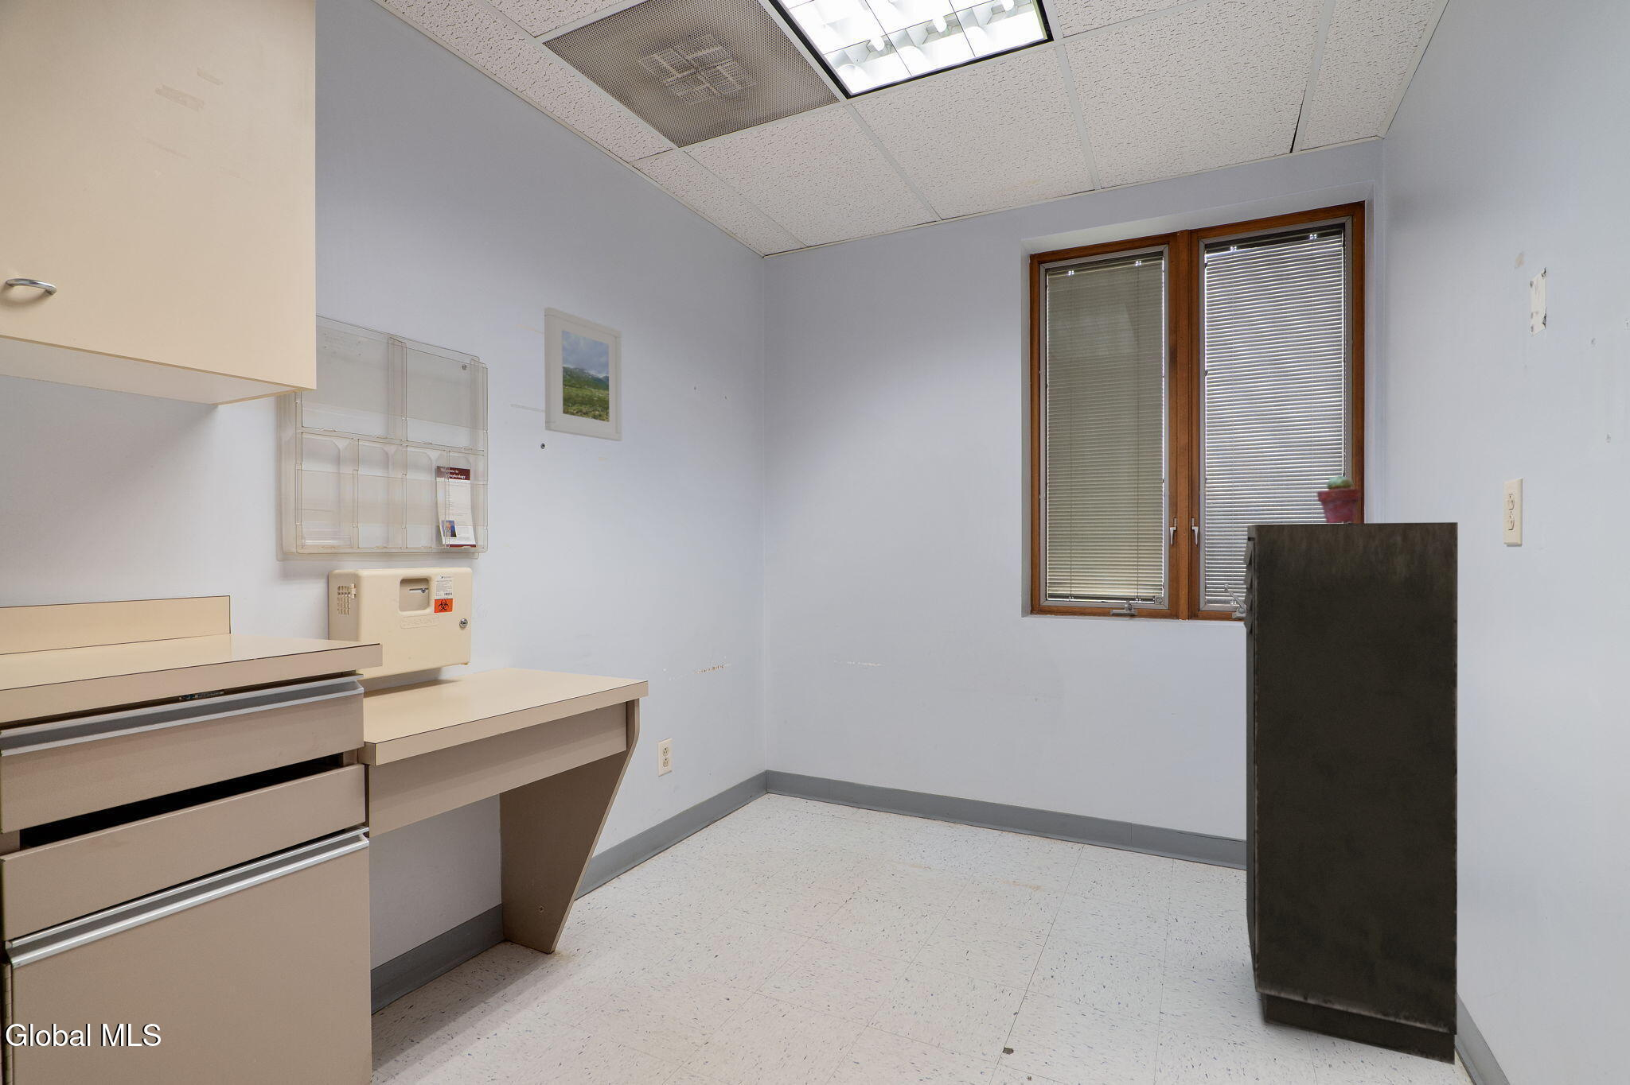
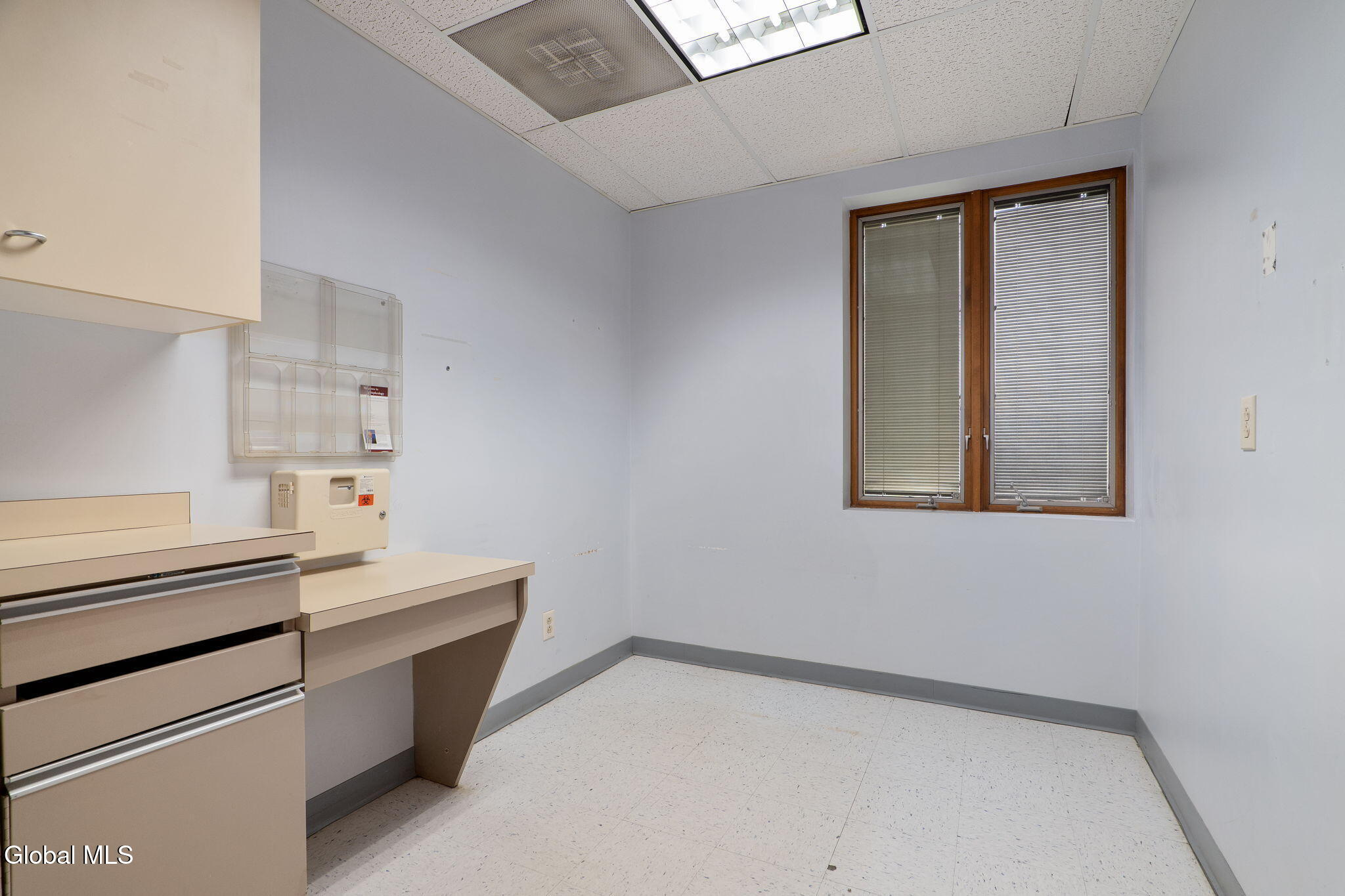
- storage cabinet (1337, 764)
- potted succulent (1339, 499)
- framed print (585, 378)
